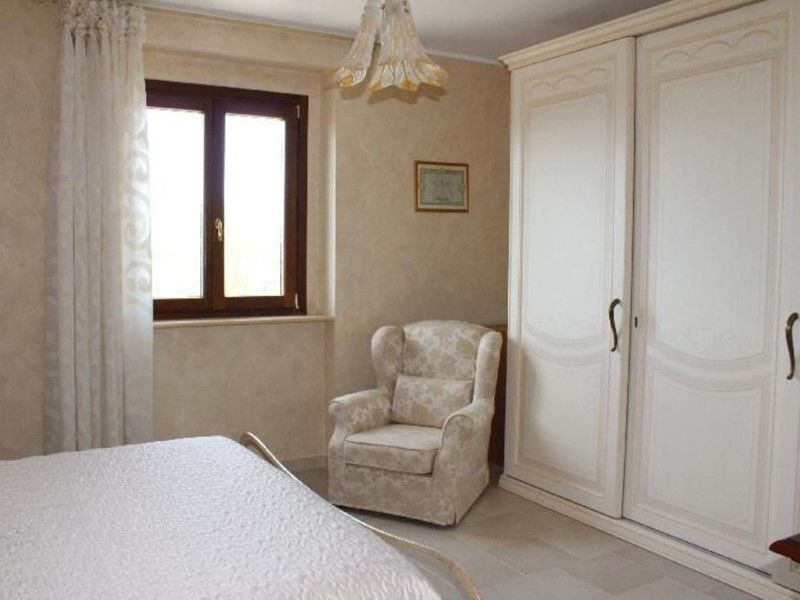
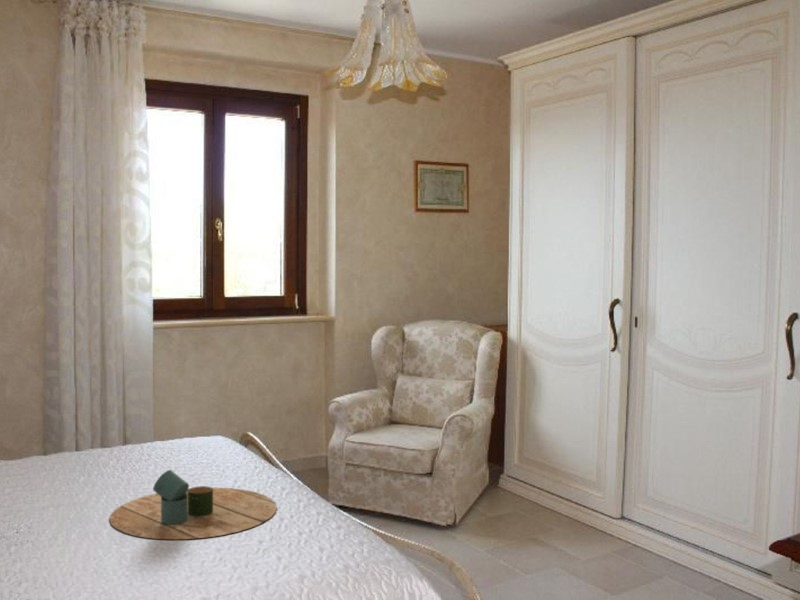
+ decorative tray (195, 487)
